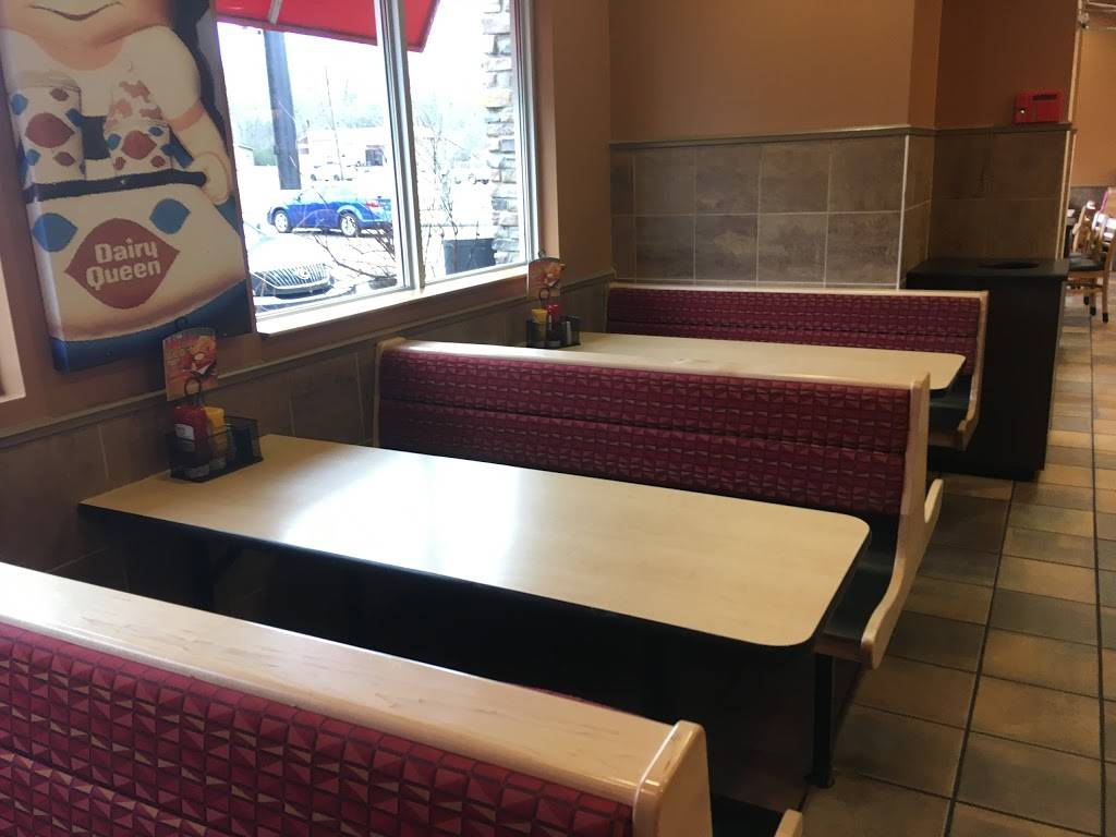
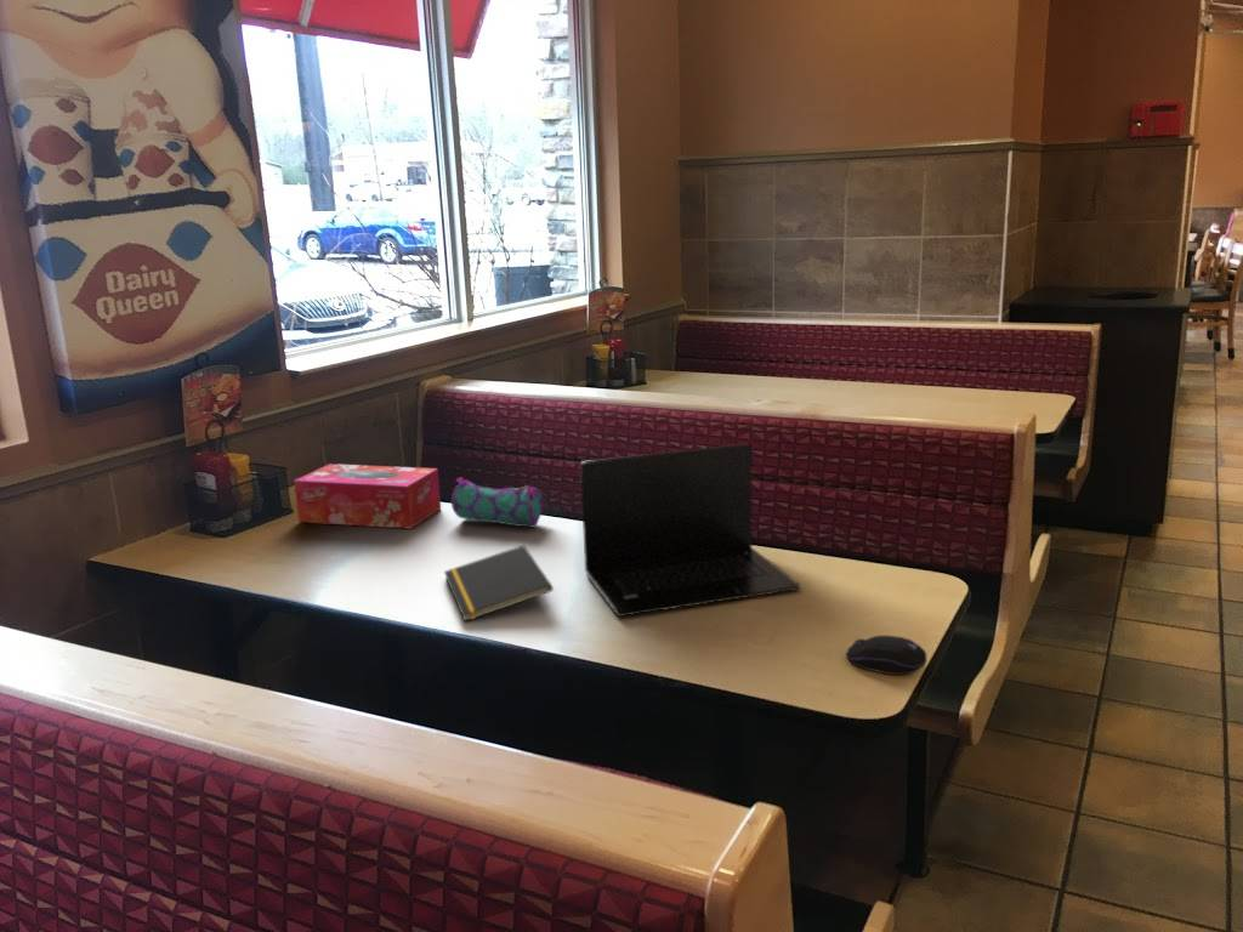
+ pencil case (498, 502)
+ computer mouse (885, 650)
+ laptop (688, 524)
+ notepad (495, 580)
+ tissue box (368, 494)
